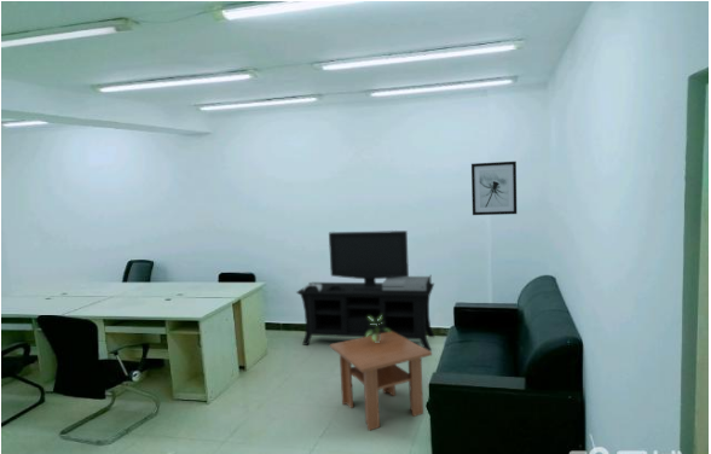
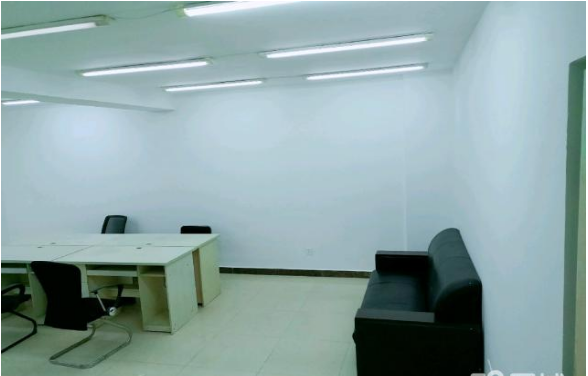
- media console (365, 286)
- potted plant (377, 328)
- wall art (493, 188)
- coffee table (380, 378)
